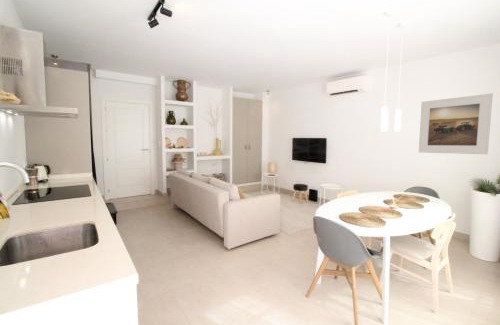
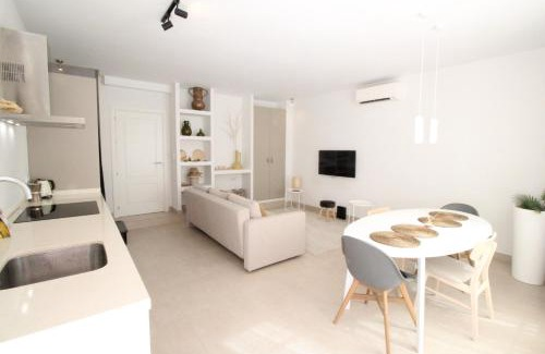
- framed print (451, 125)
